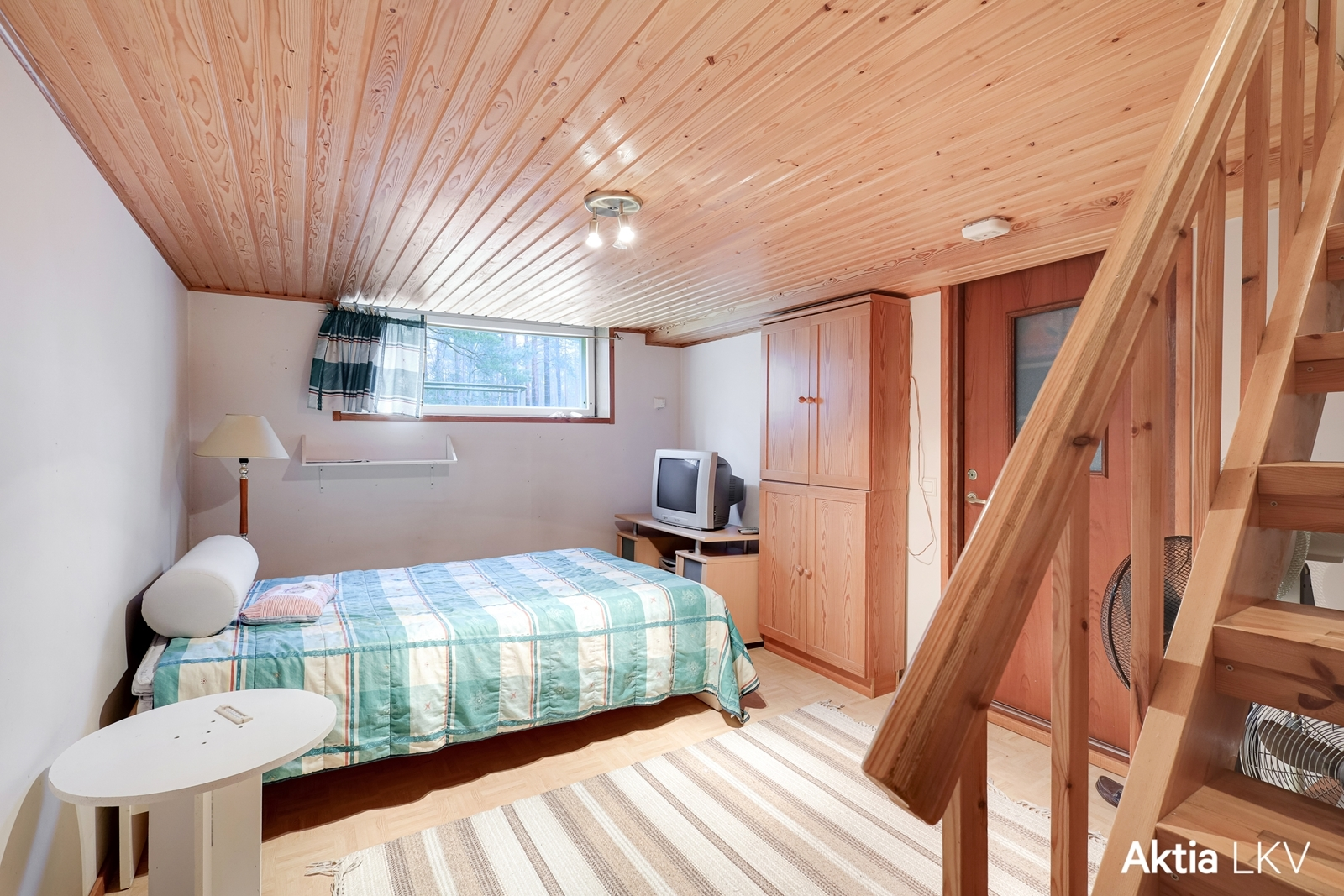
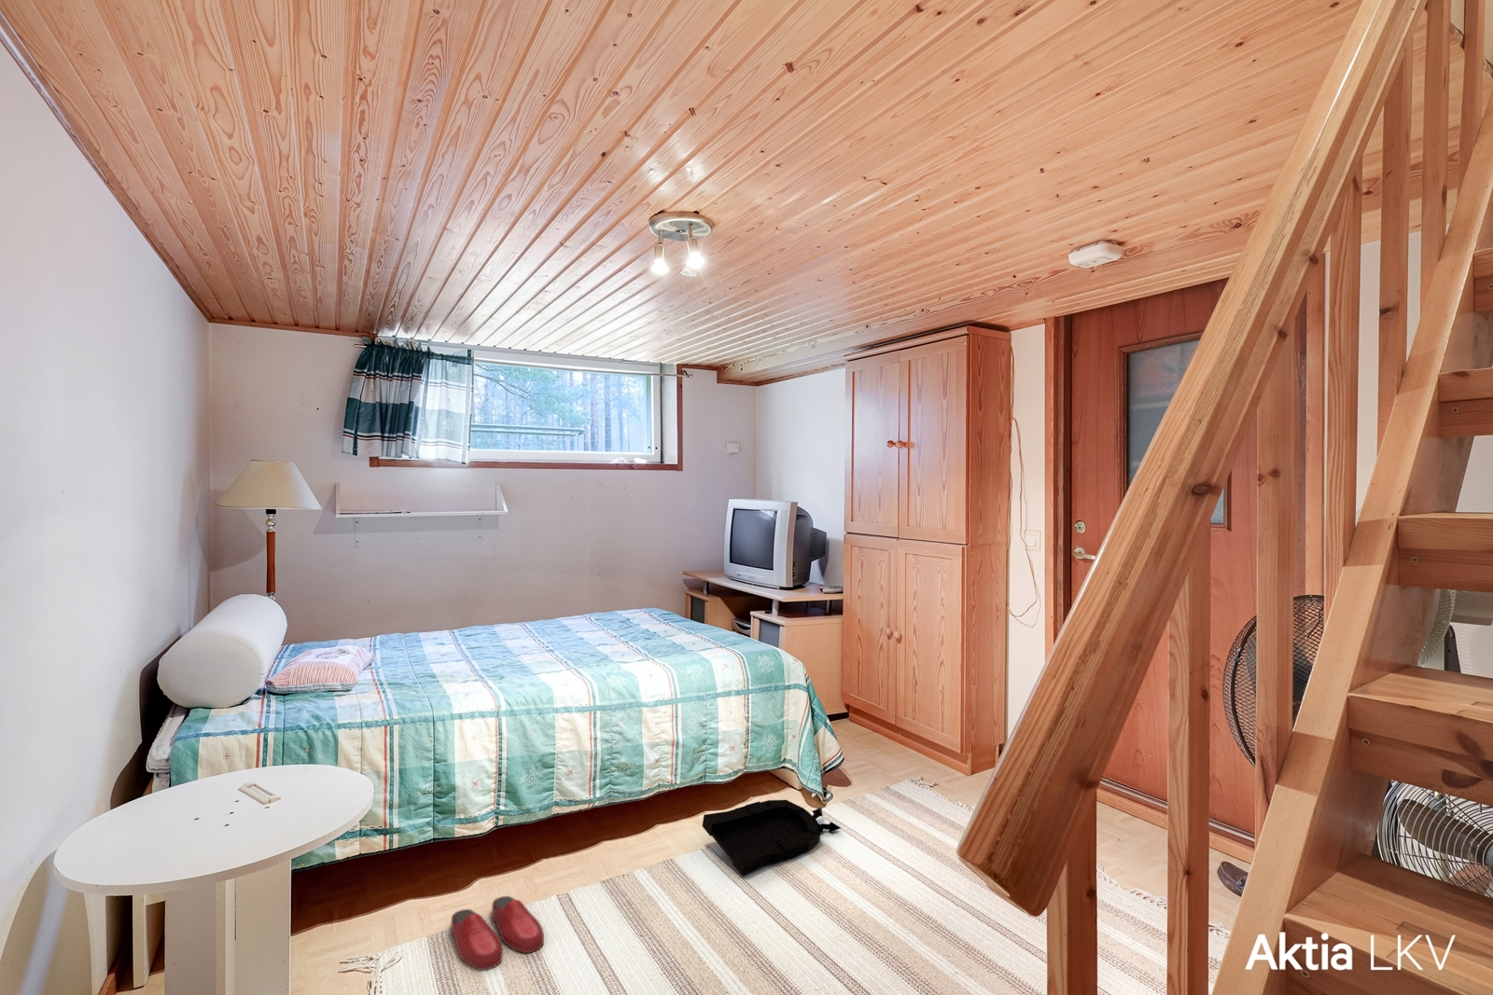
+ backpack (779, 826)
+ slippers (497, 923)
